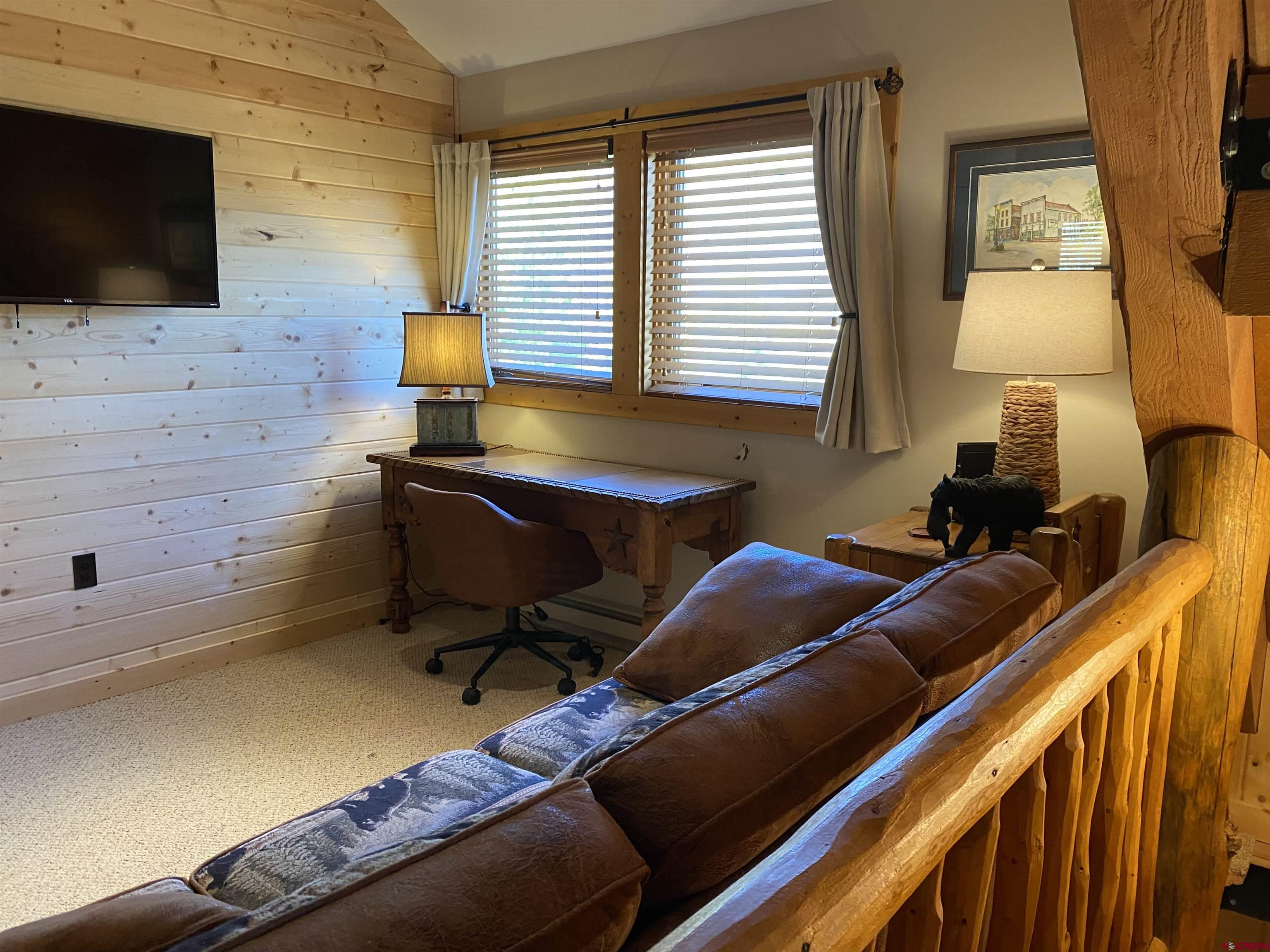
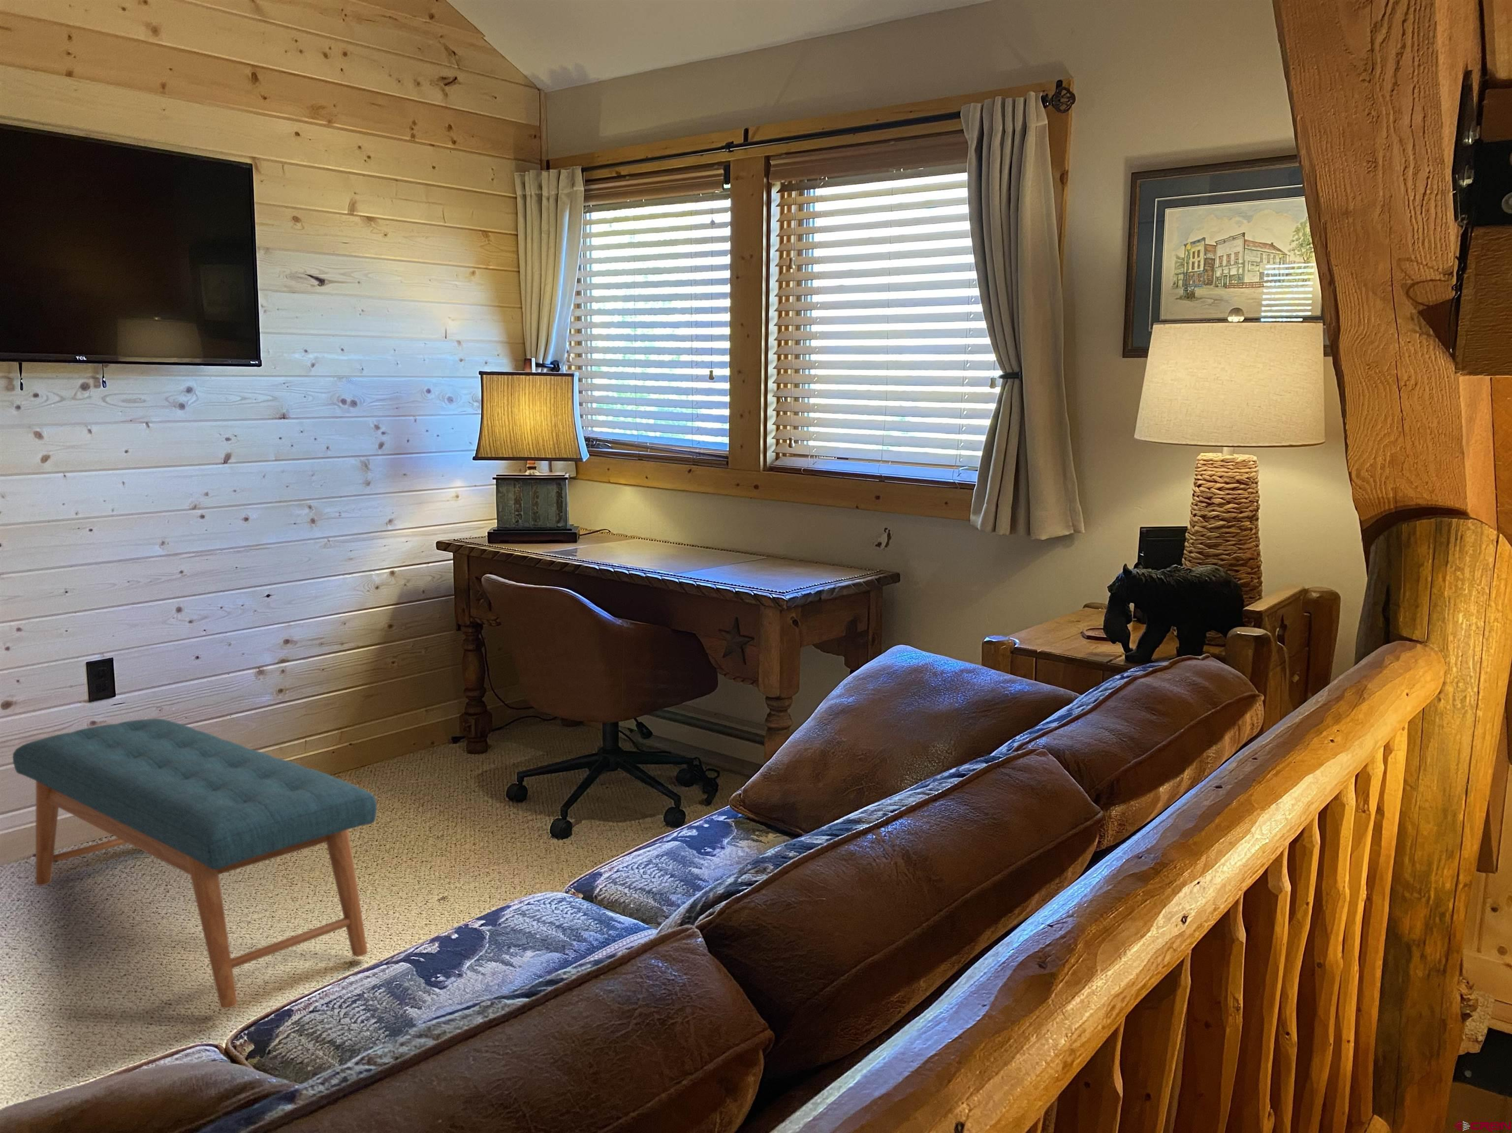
+ bench (187, 838)
